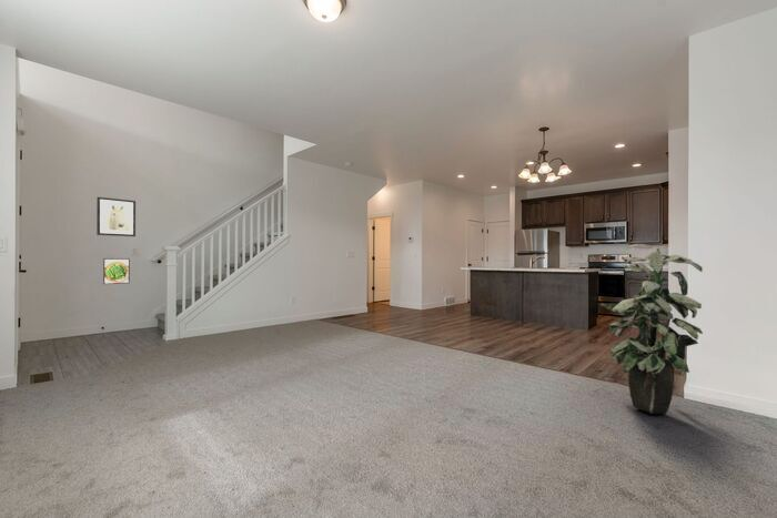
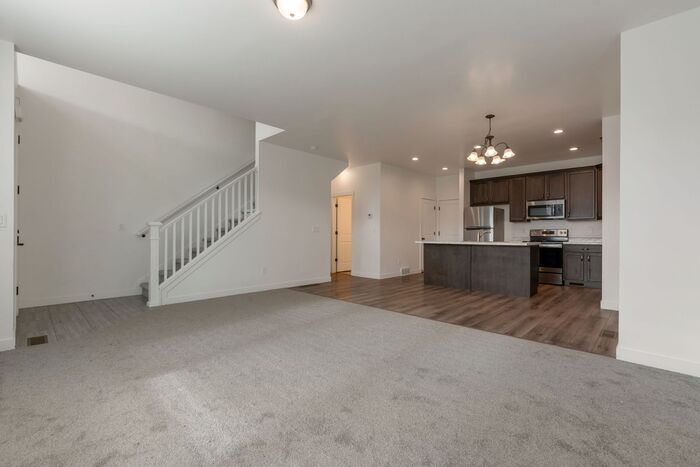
- indoor plant (647, 325)
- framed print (117, 271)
- wall art (117, 217)
